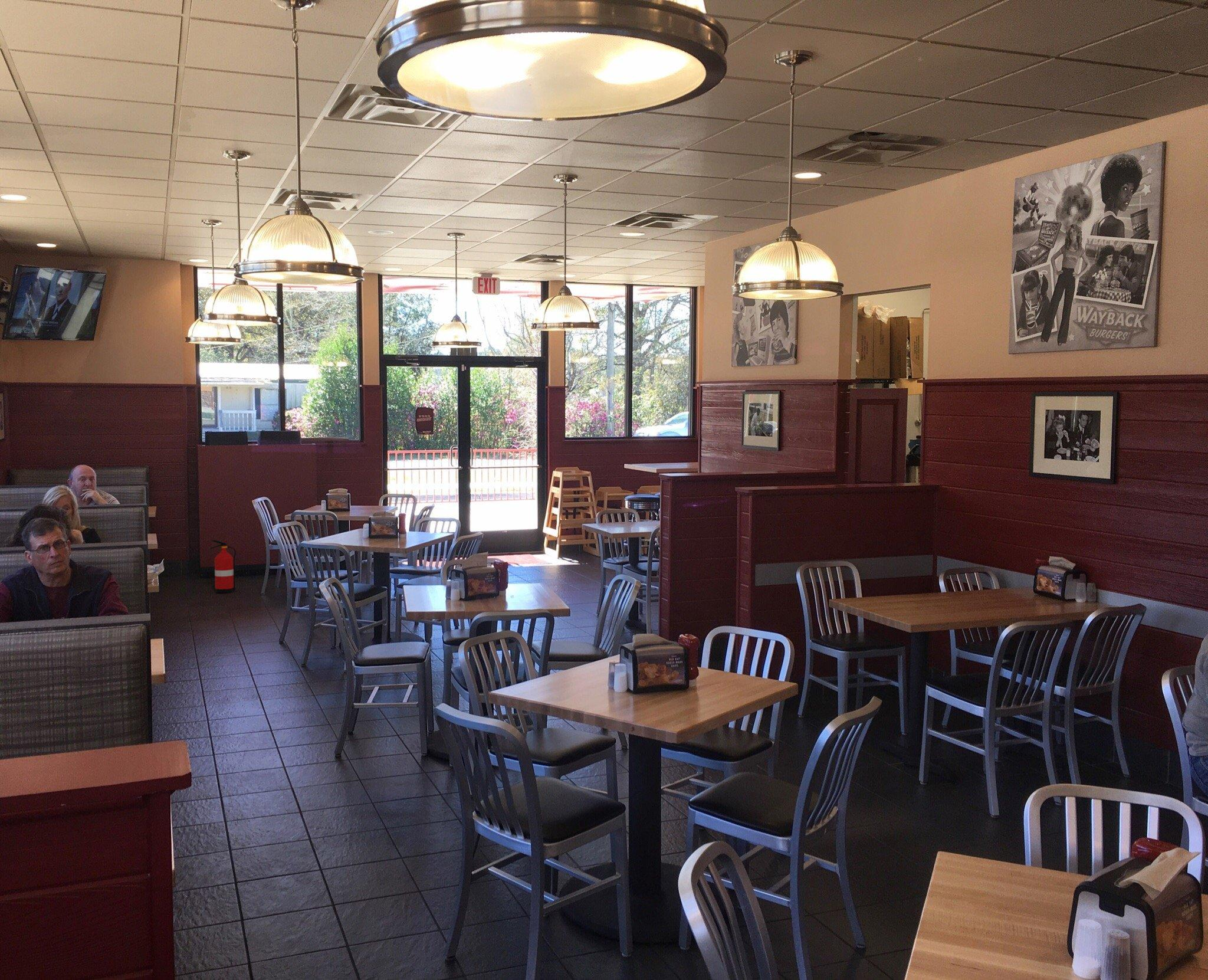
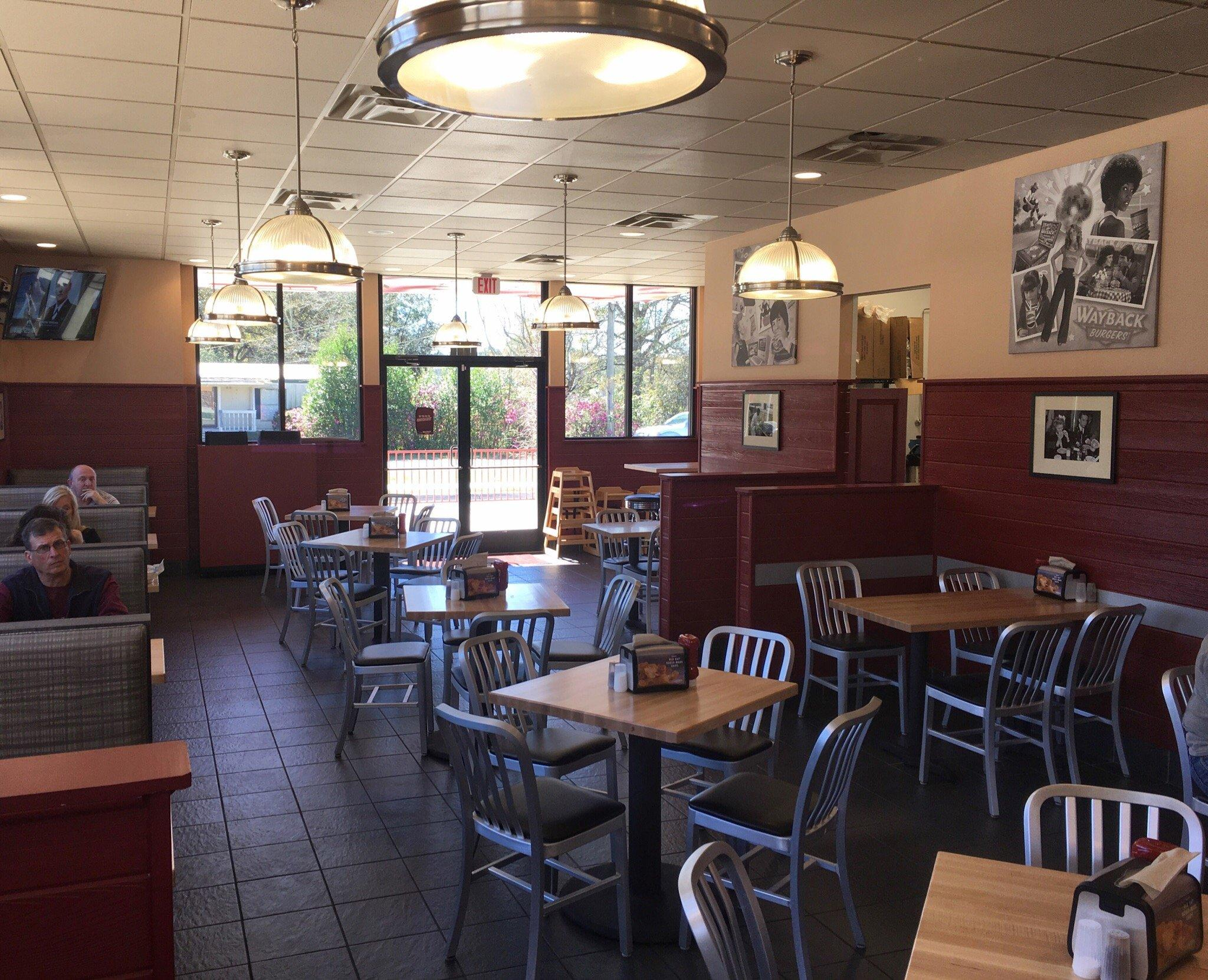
- fire extinguisher (223, 566)
